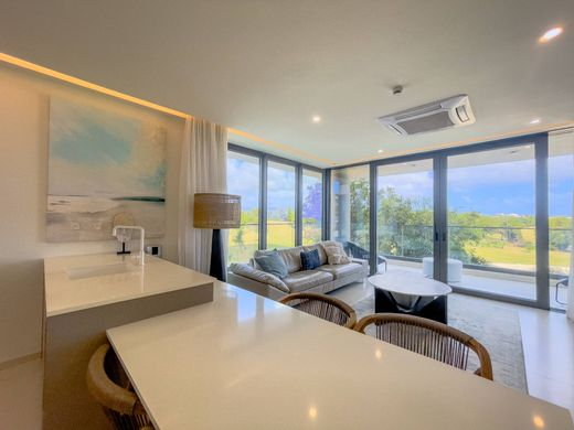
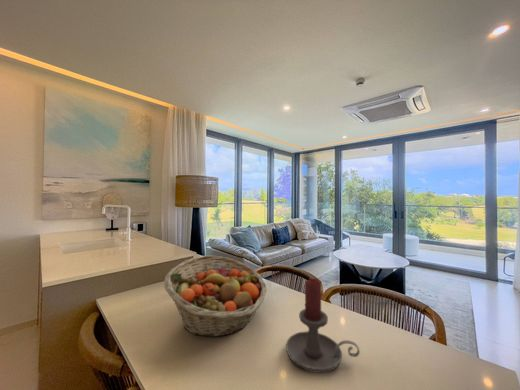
+ candle holder (321, 317)
+ fruit basket (219, 288)
